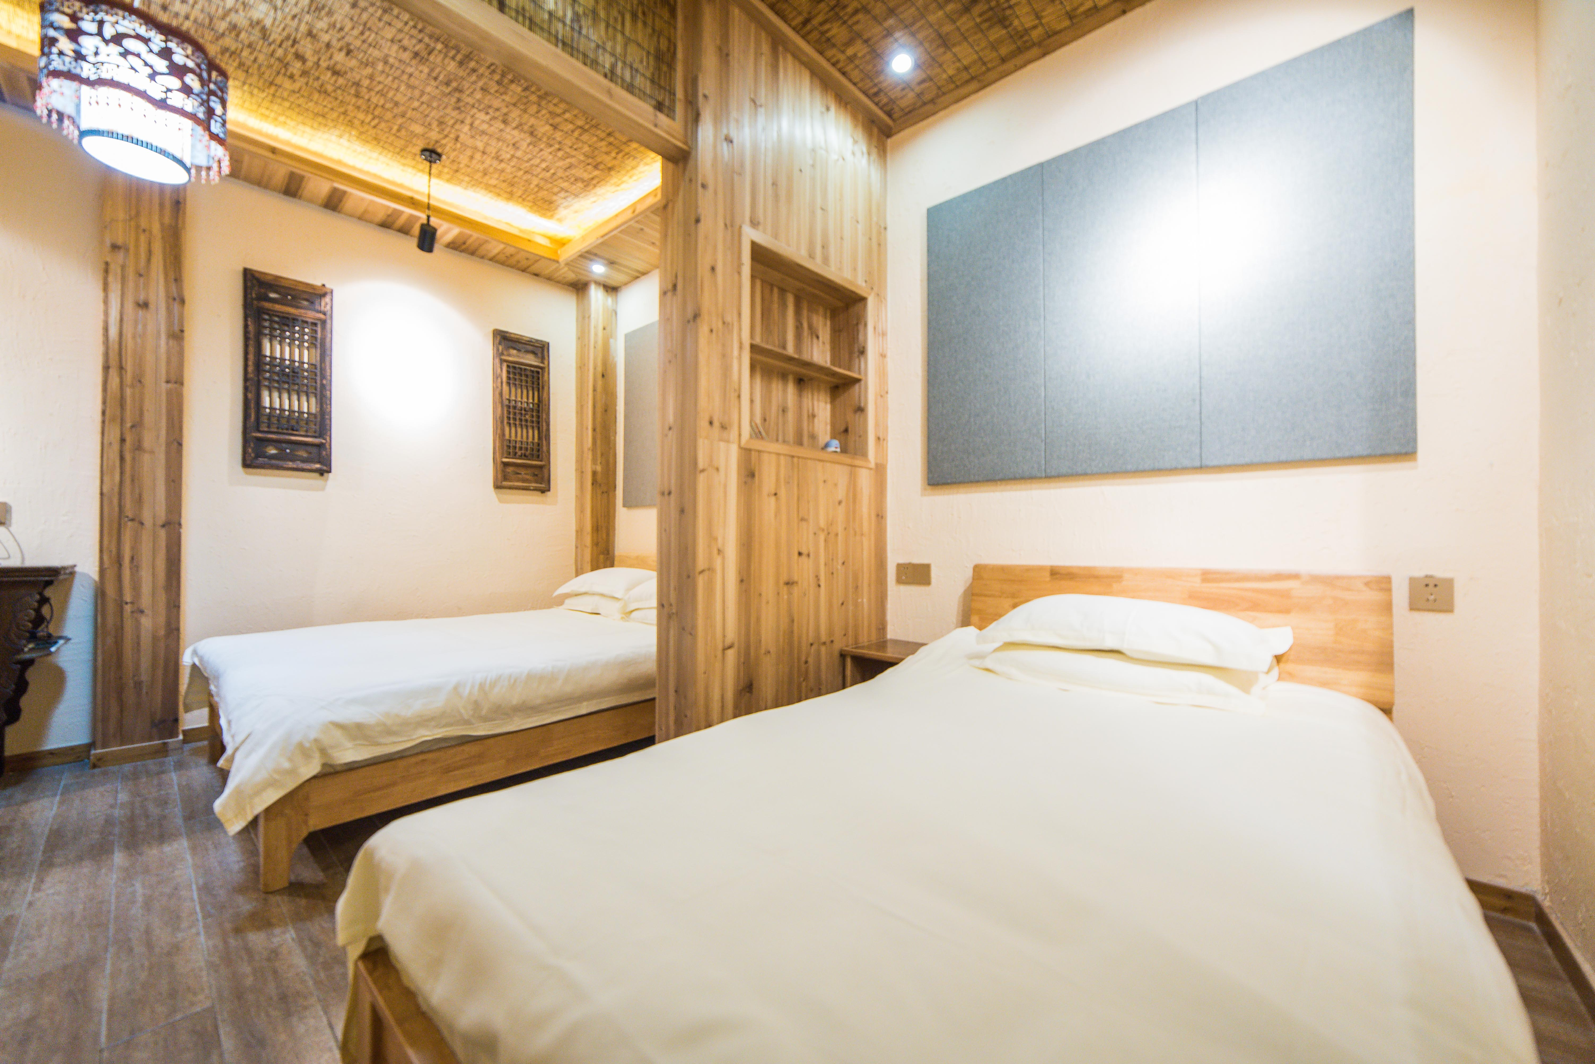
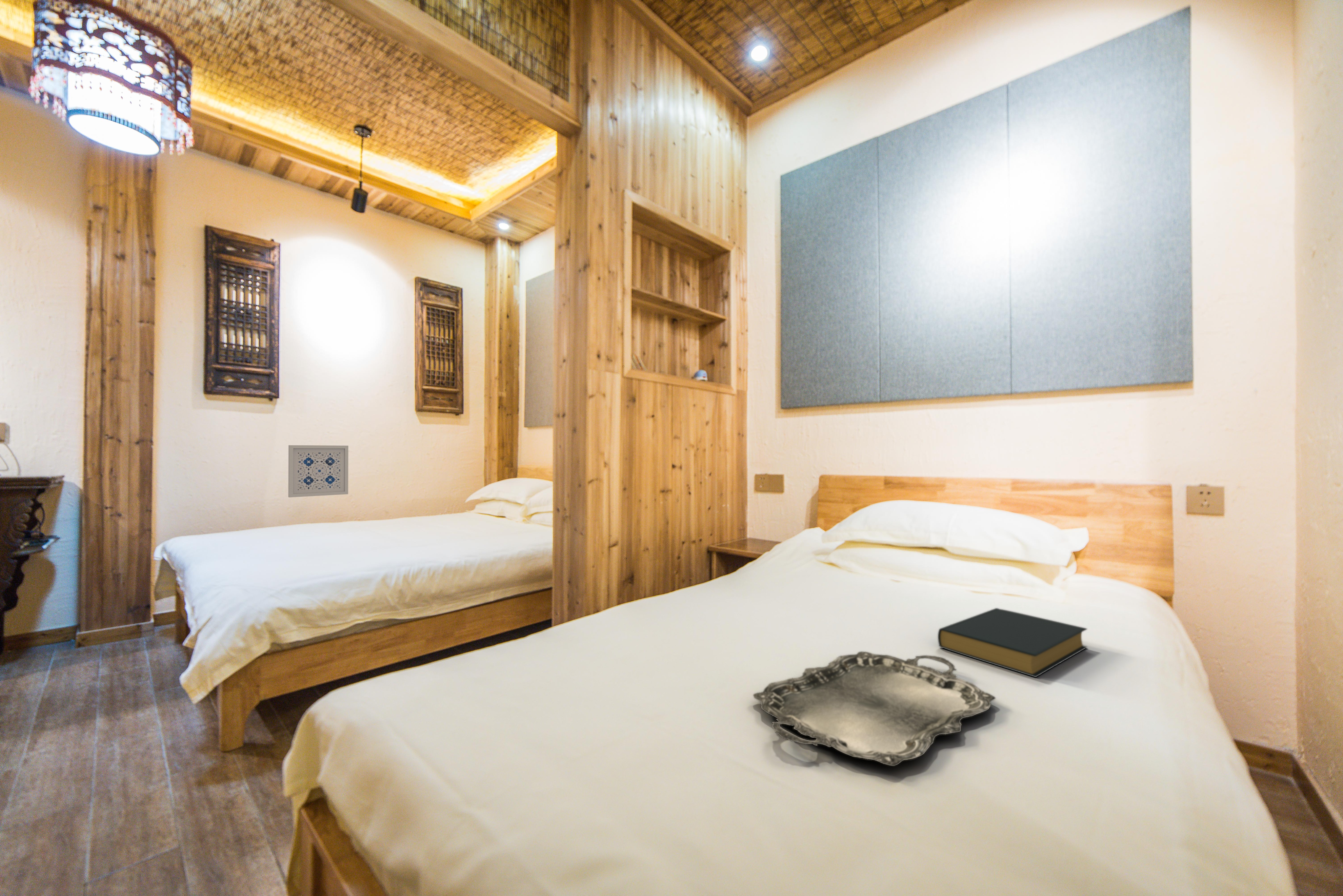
+ wall art (319, 470)
+ hardback book (1012, 637)
+ serving tray (873, 696)
